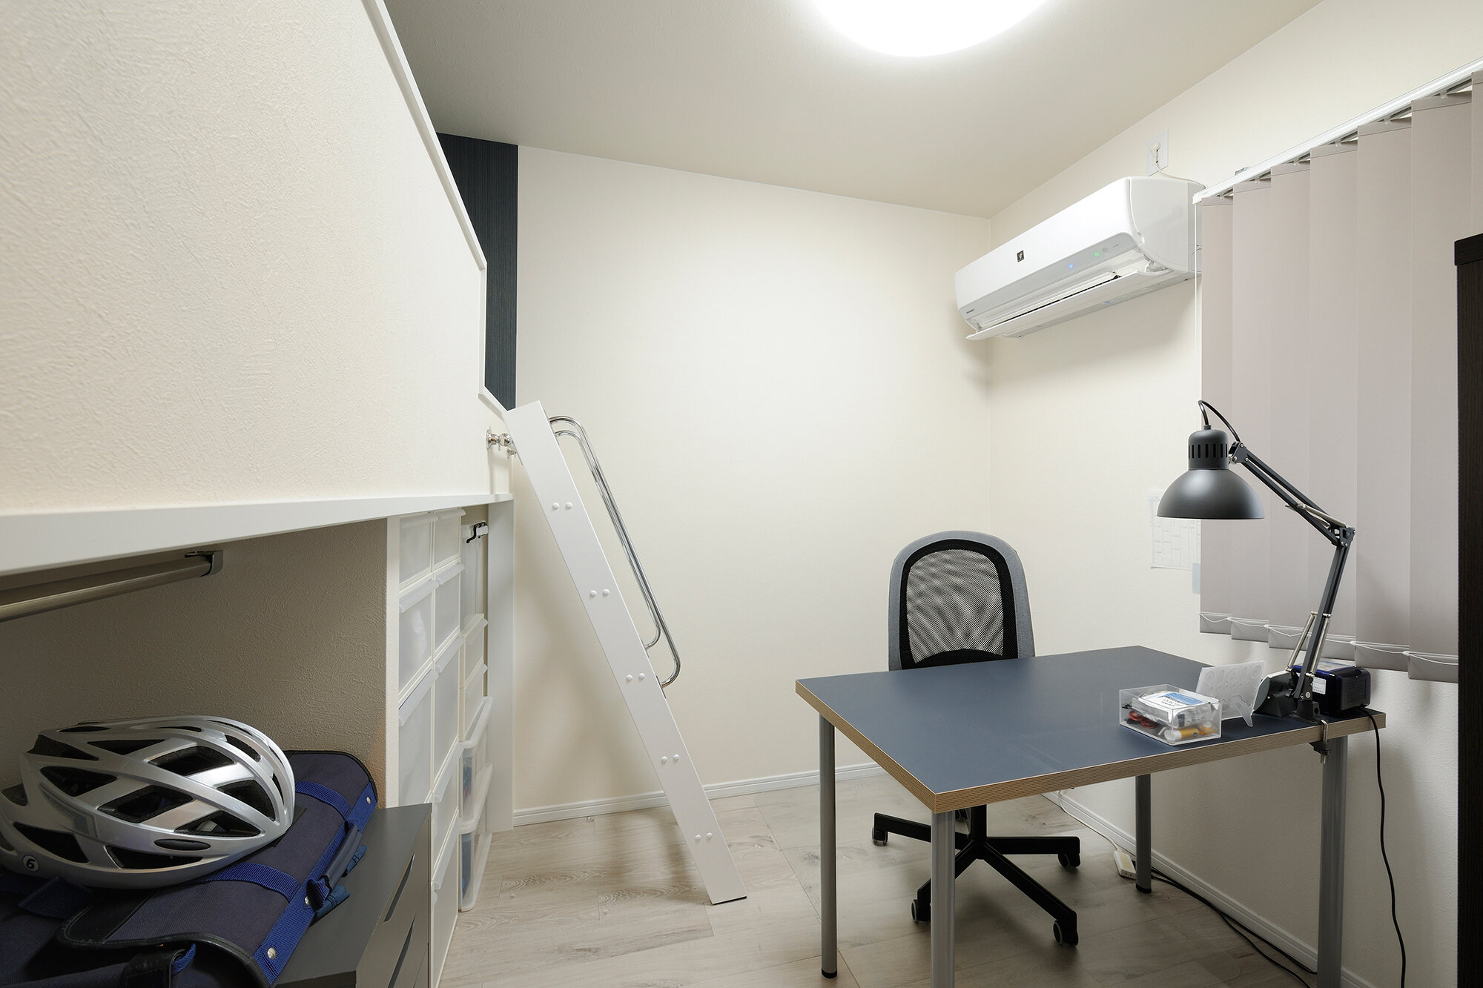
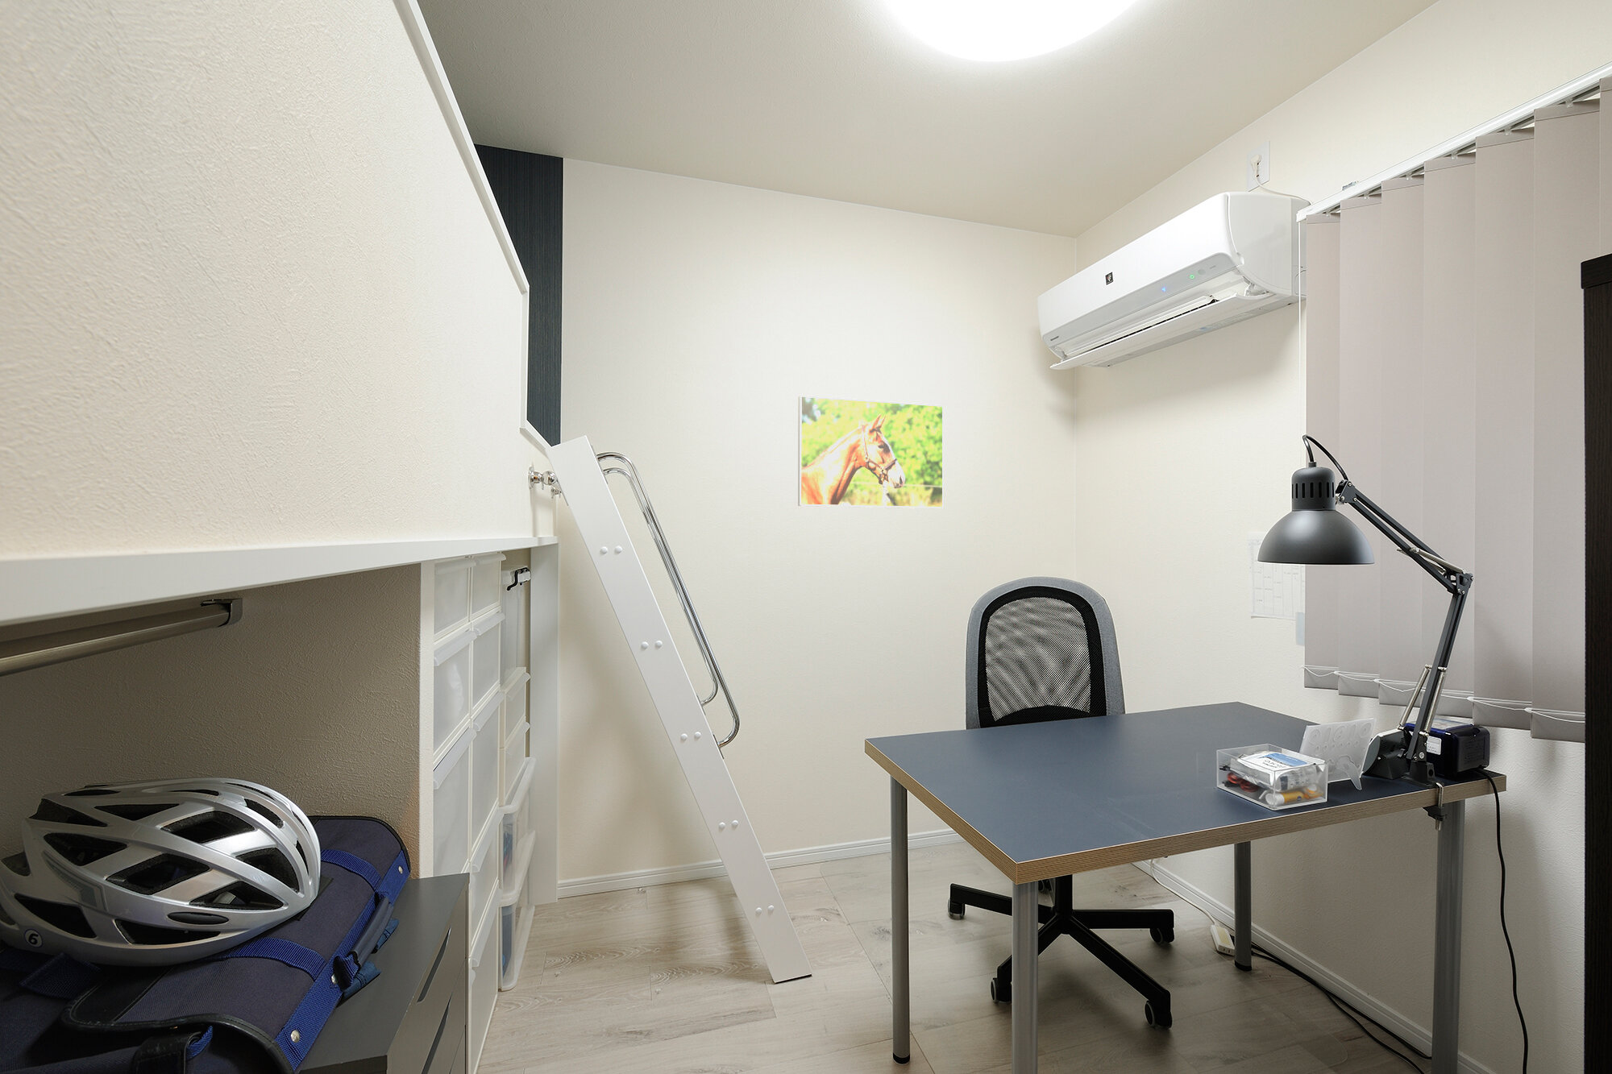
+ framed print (873, 453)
